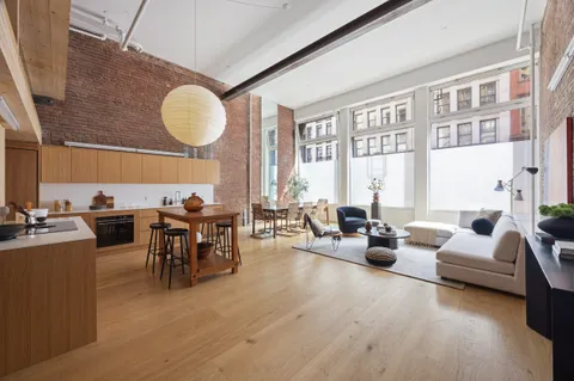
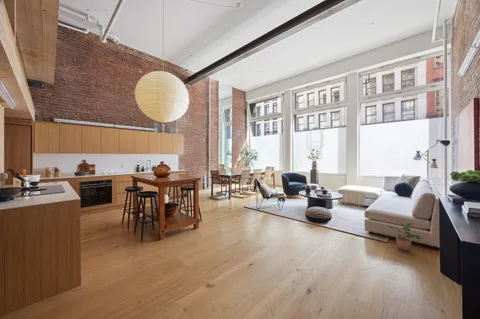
+ potted plant (404, 234)
